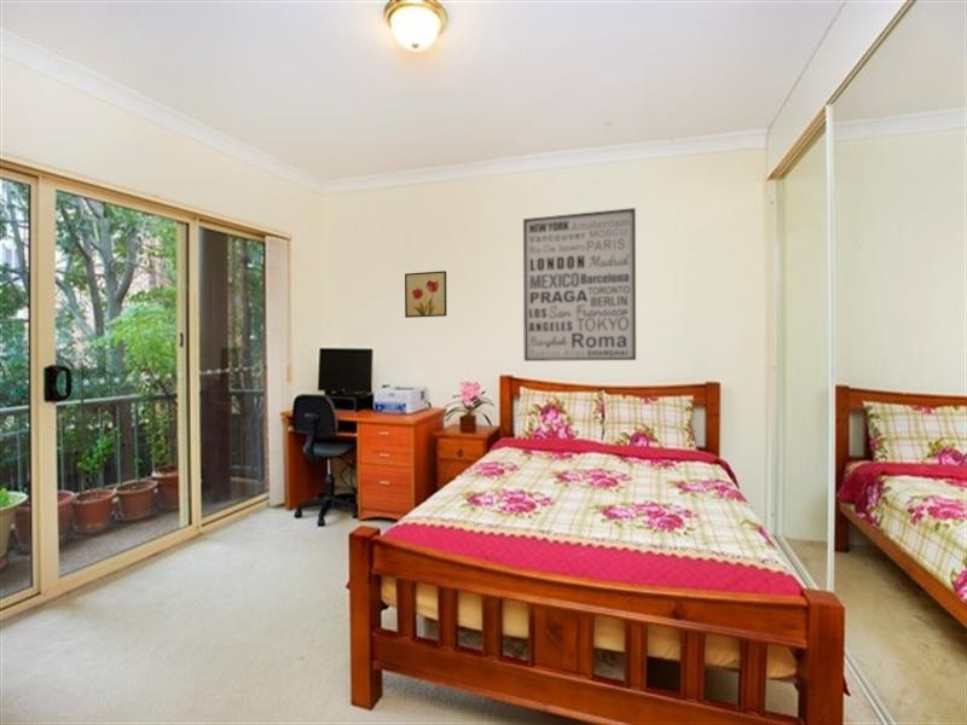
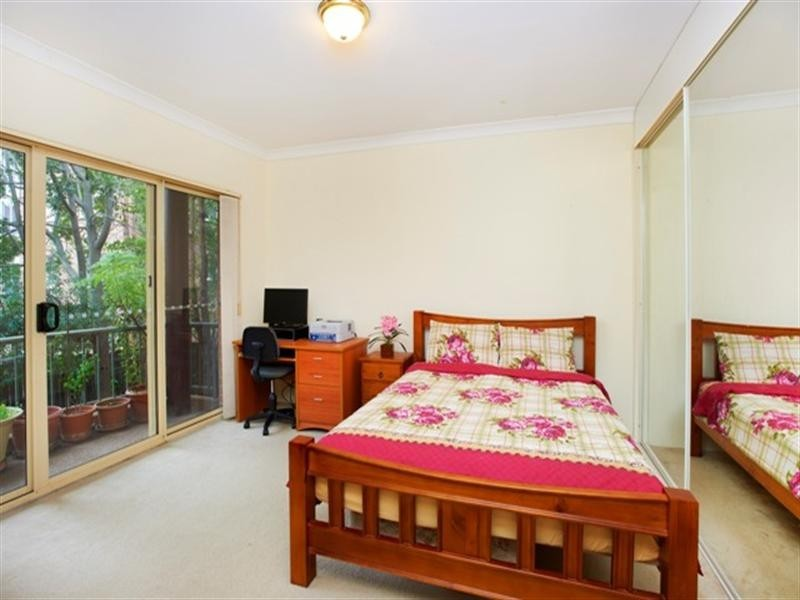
- wall art (425, 294)
- wall art (578, 286)
